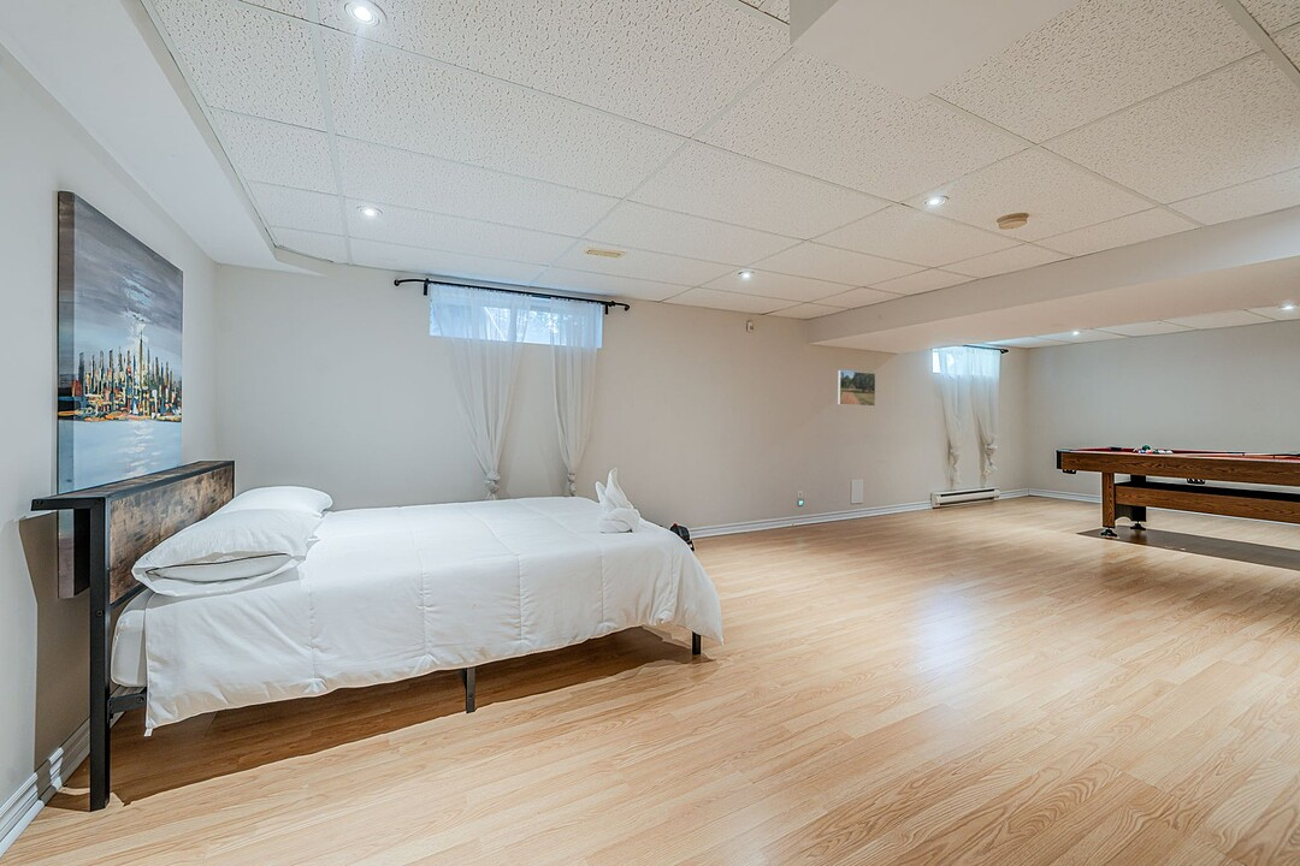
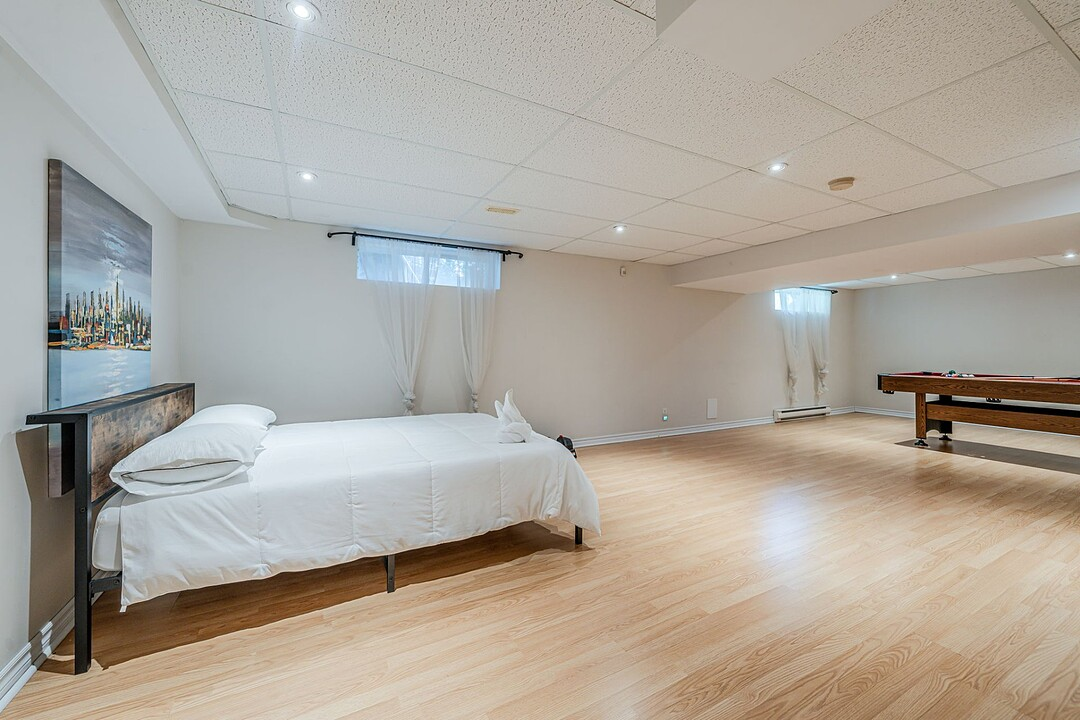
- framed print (857, 388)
